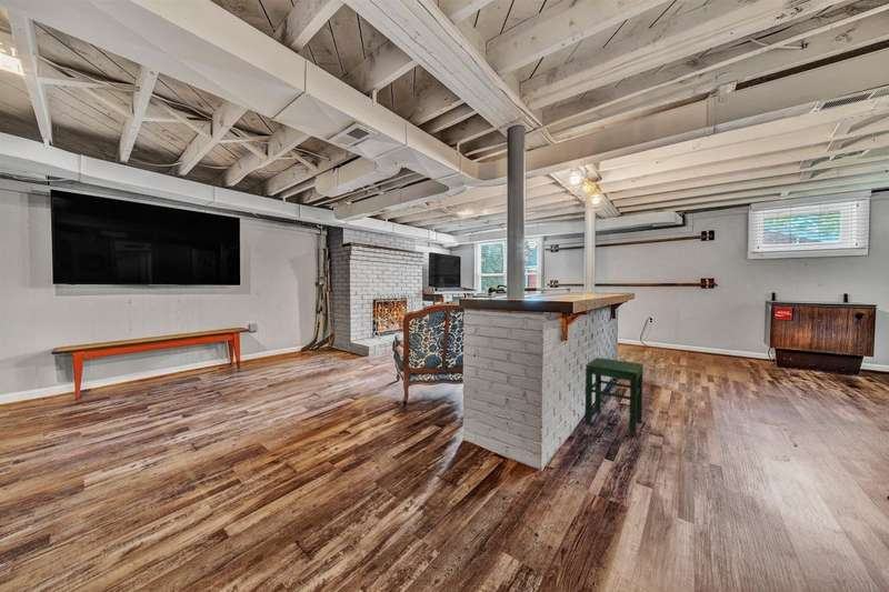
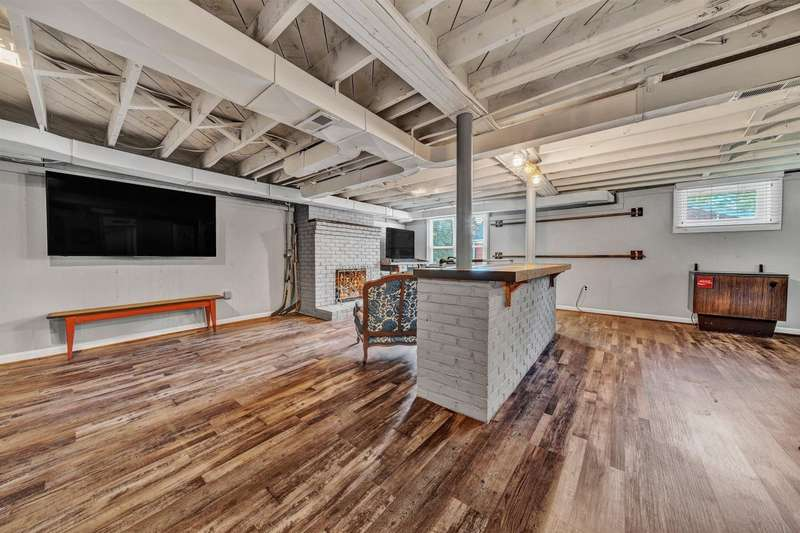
- stool (613, 393)
